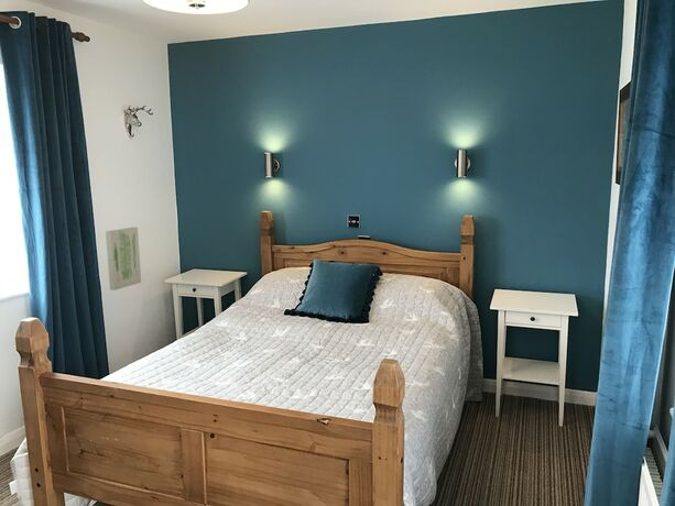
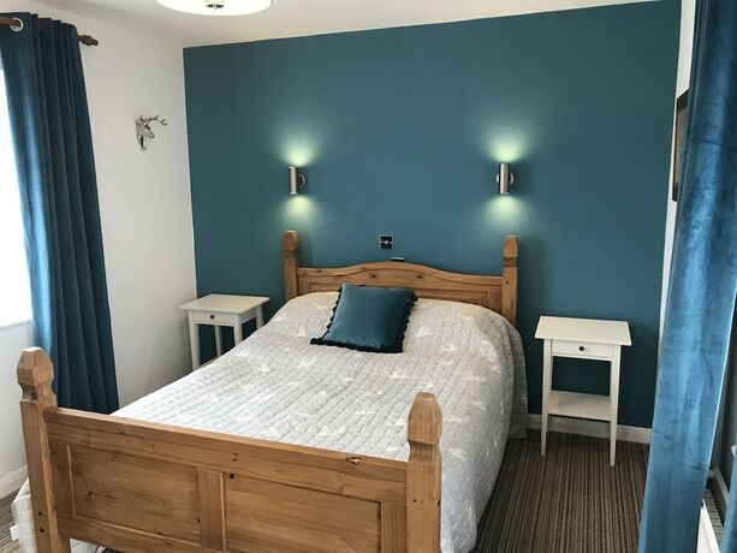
- wall art (123, 257)
